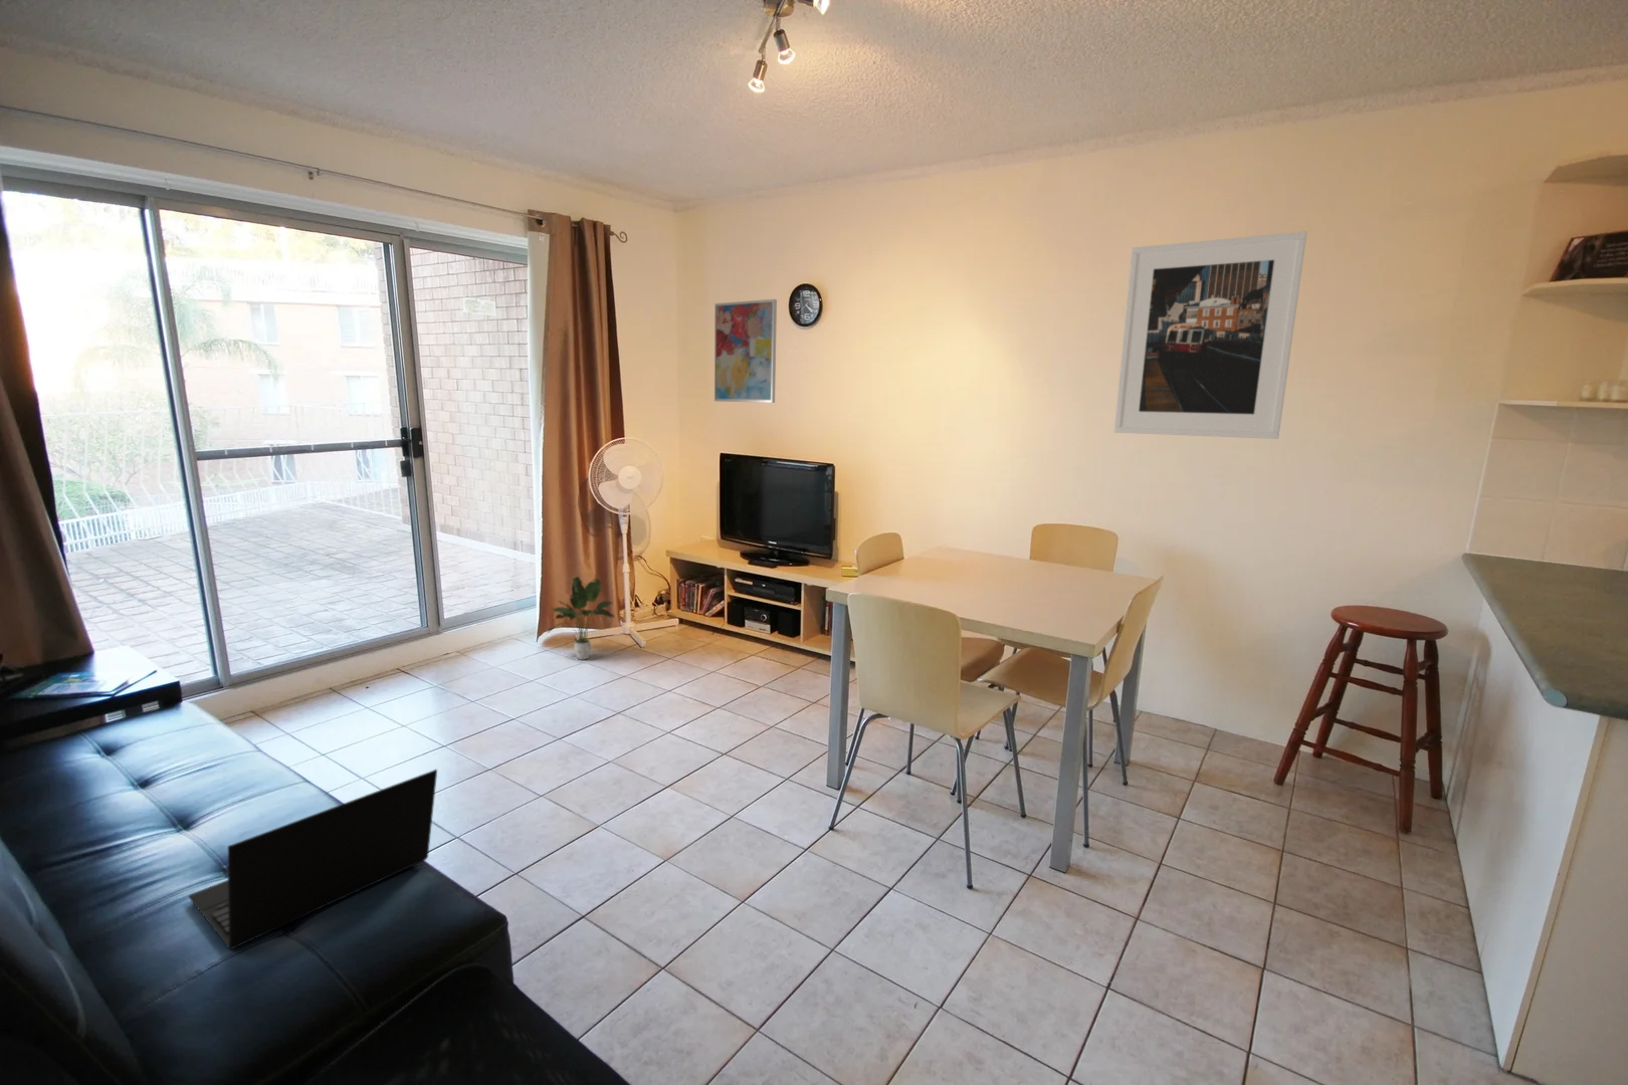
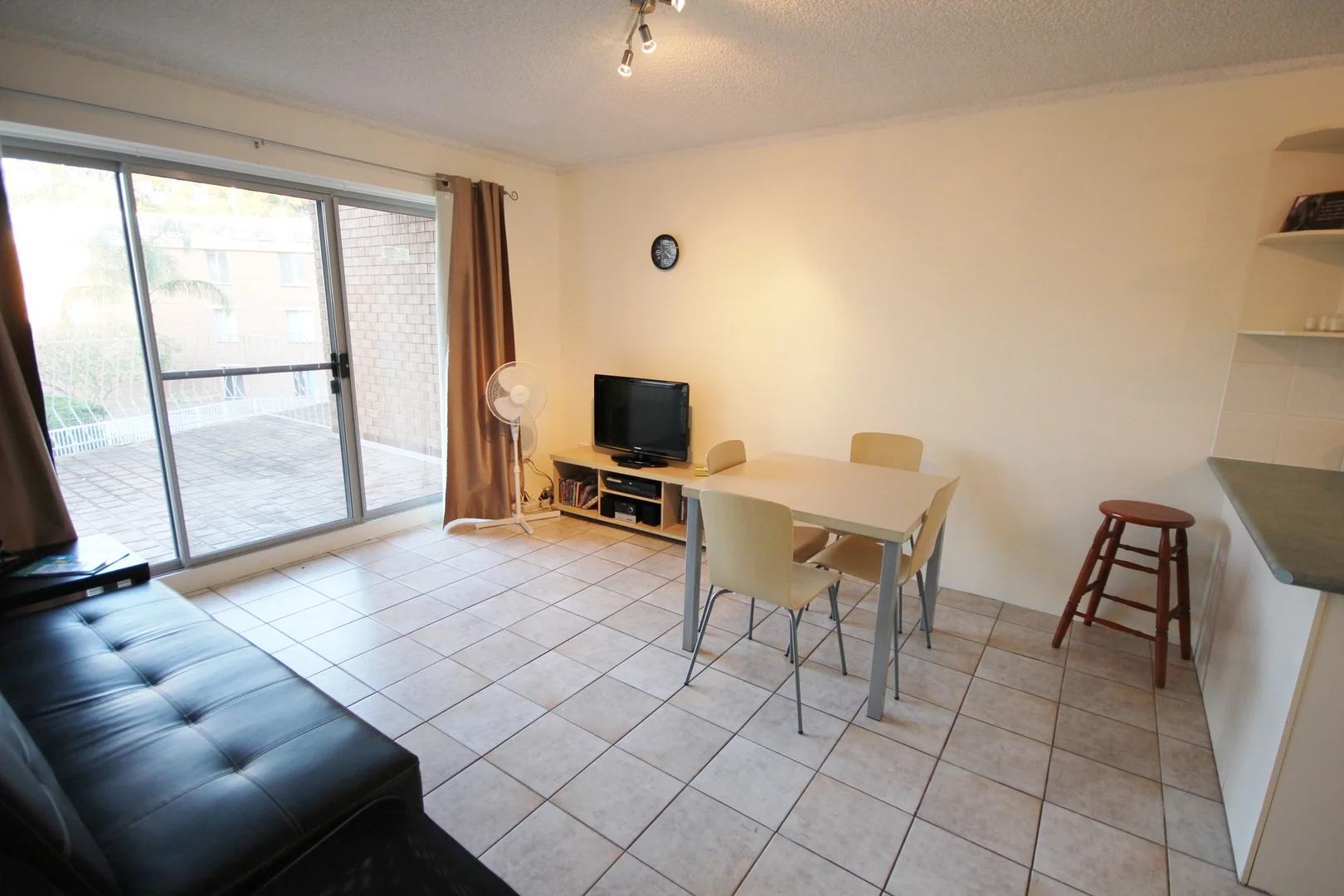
- wall art (744, 351)
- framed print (1203, 339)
- laptop (316, 834)
- potted plant (584, 615)
